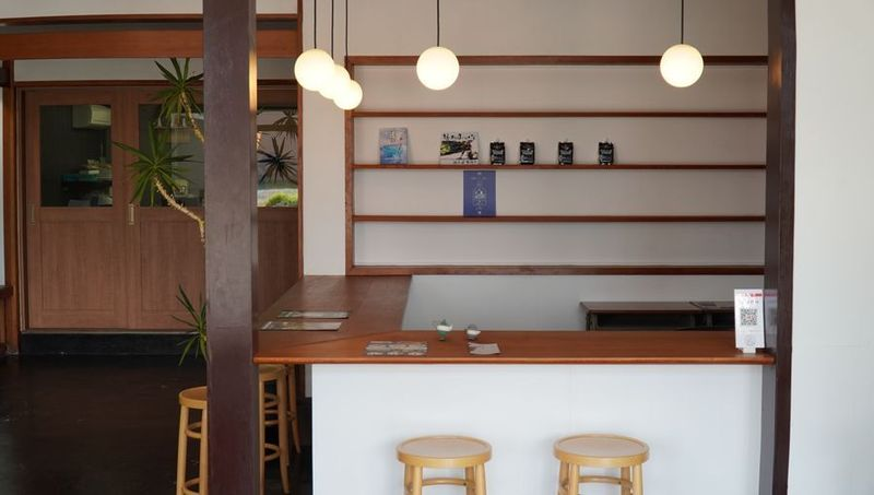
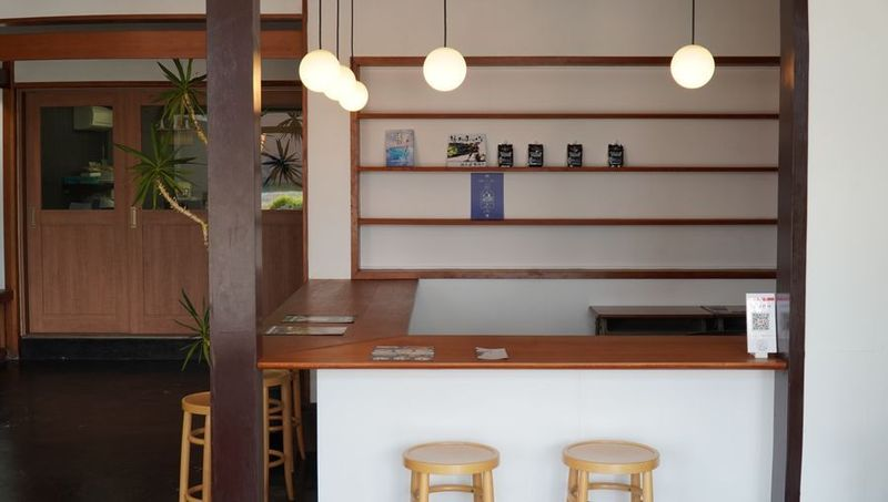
- teapot (451, 327)
